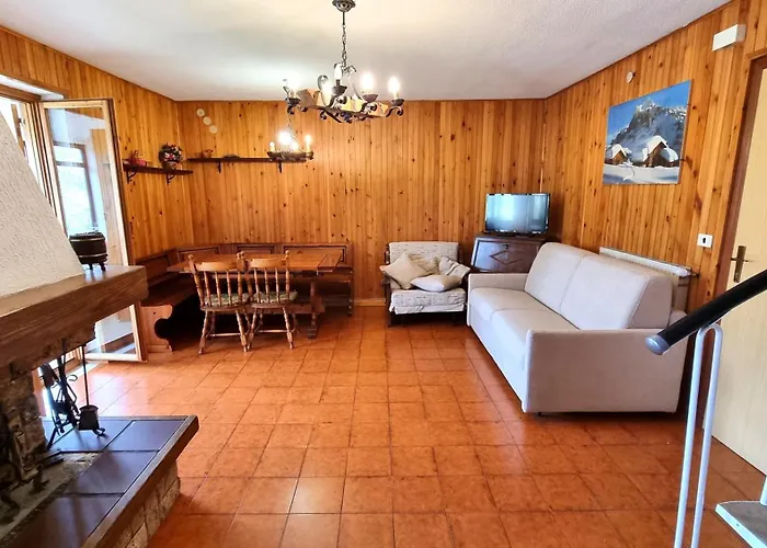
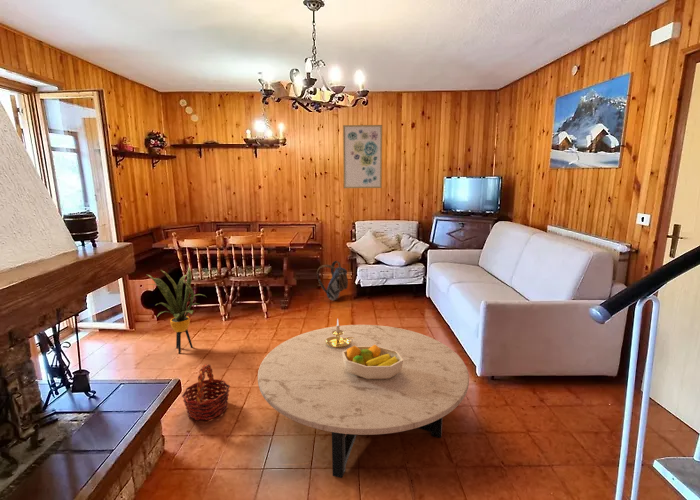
+ basket (206, 388)
+ candle holder (339, 331)
+ house plant (173, 311)
+ wall art (362, 157)
+ backpack (334, 281)
+ coffee table (362, 392)
+ fruit bowl (372, 359)
